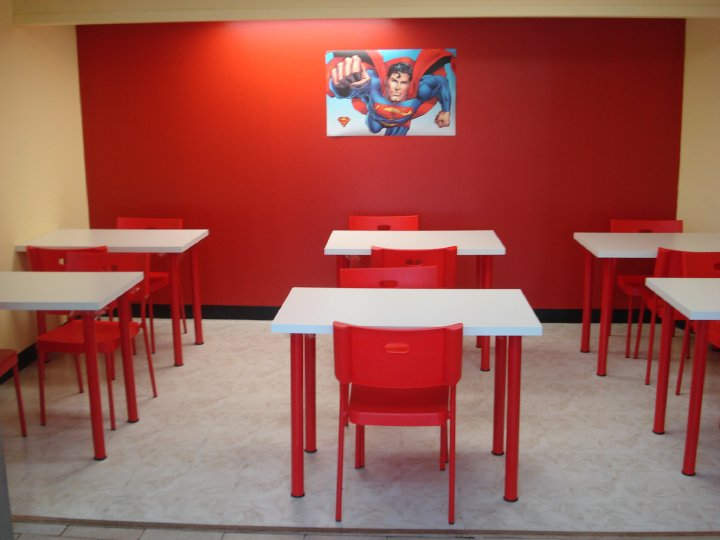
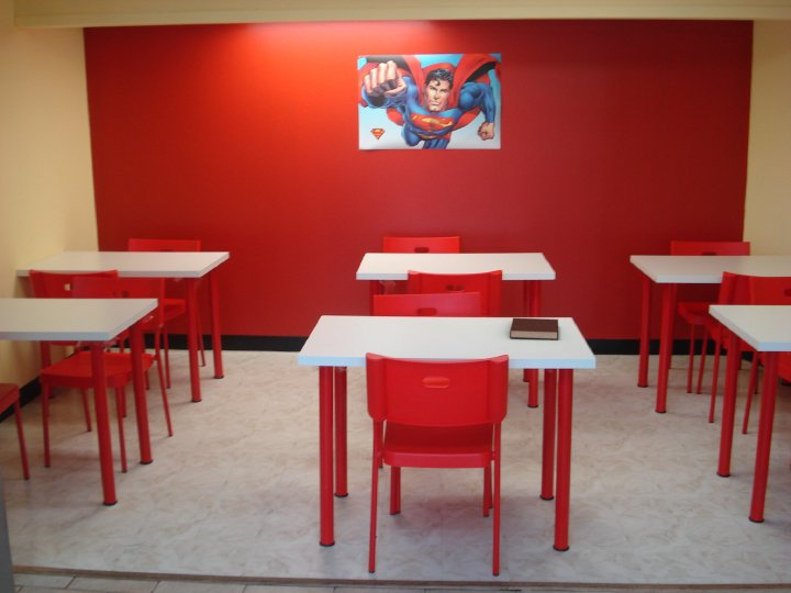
+ notebook (534, 327)
